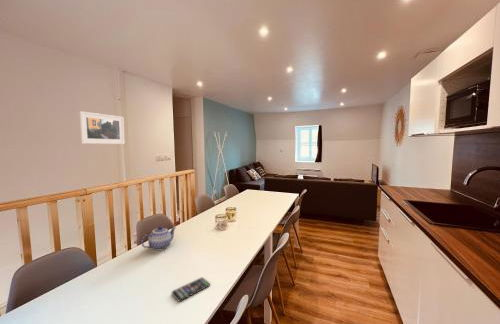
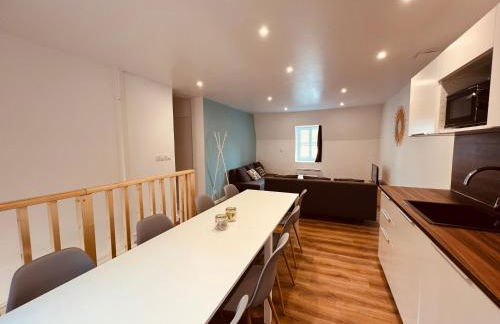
- smartphone (191, 288)
- teapot (160, 236)
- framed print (104, 129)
